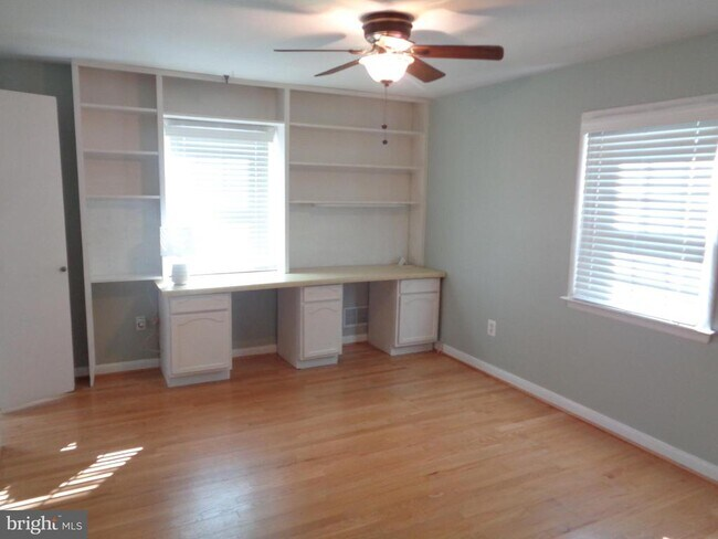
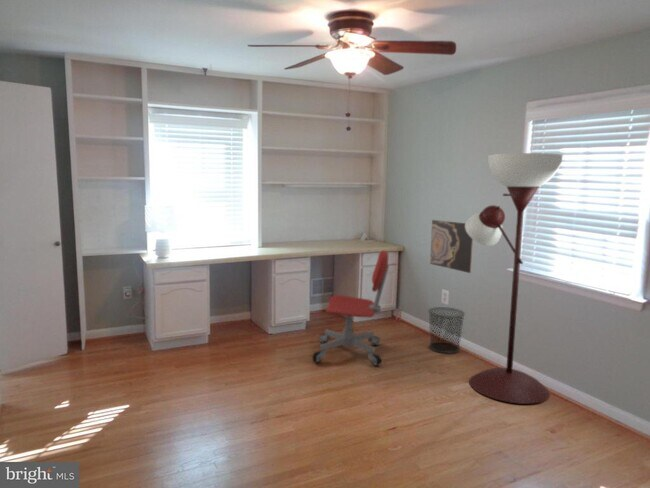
+ floor lamp (513, 272)
+ waste bin (445, 330)
+ wall art (450, 245)
+ office chair (351, 303)
